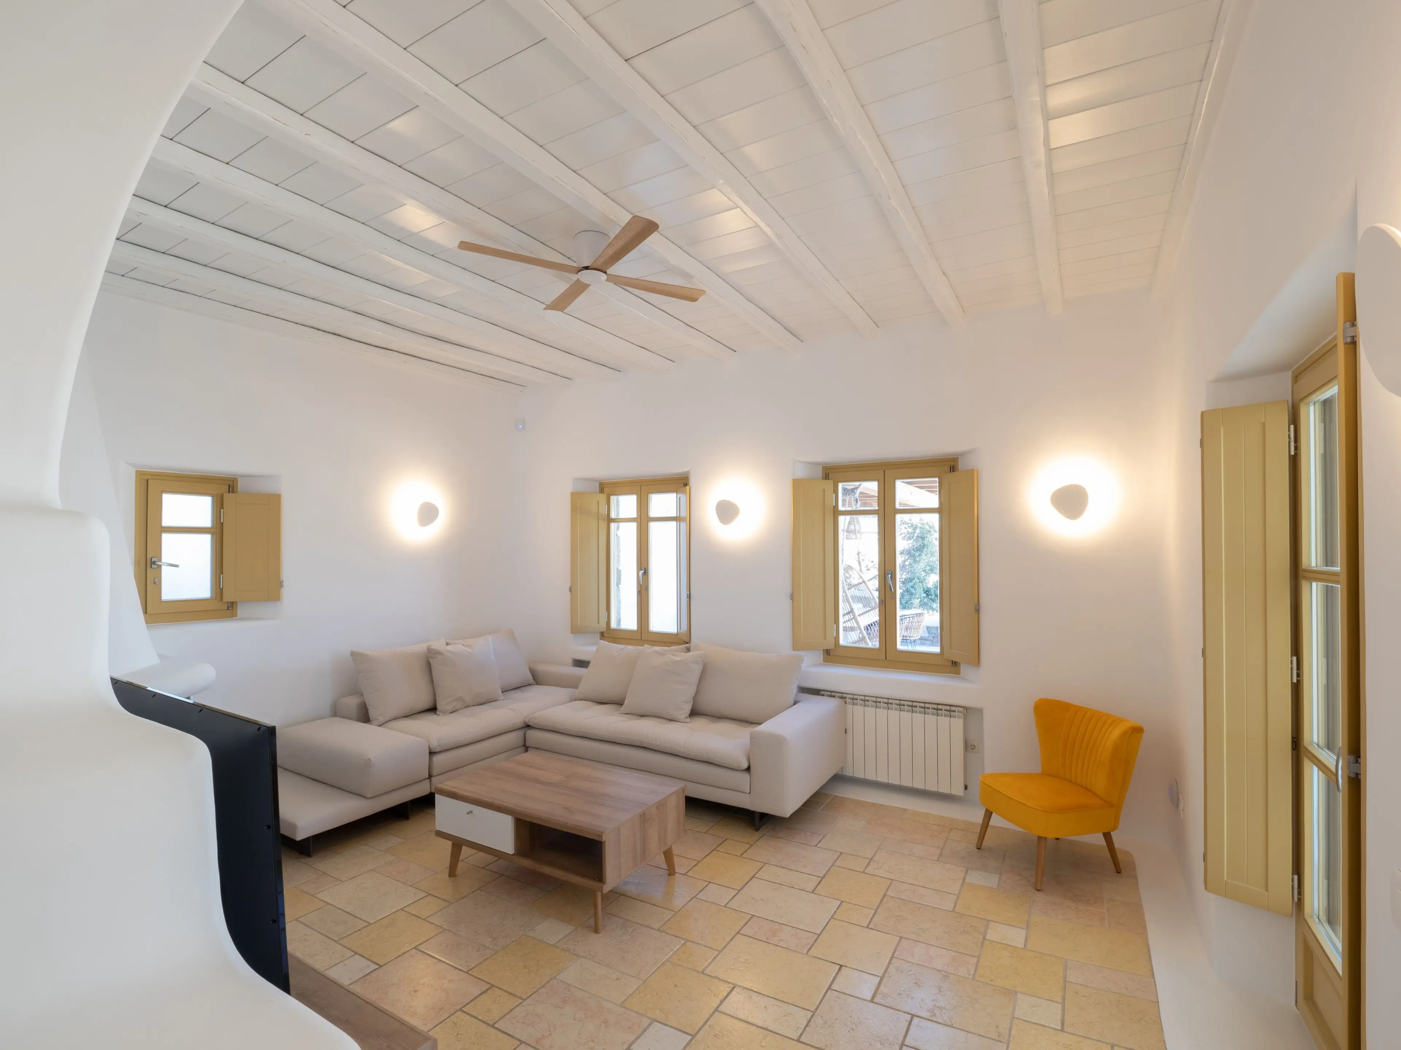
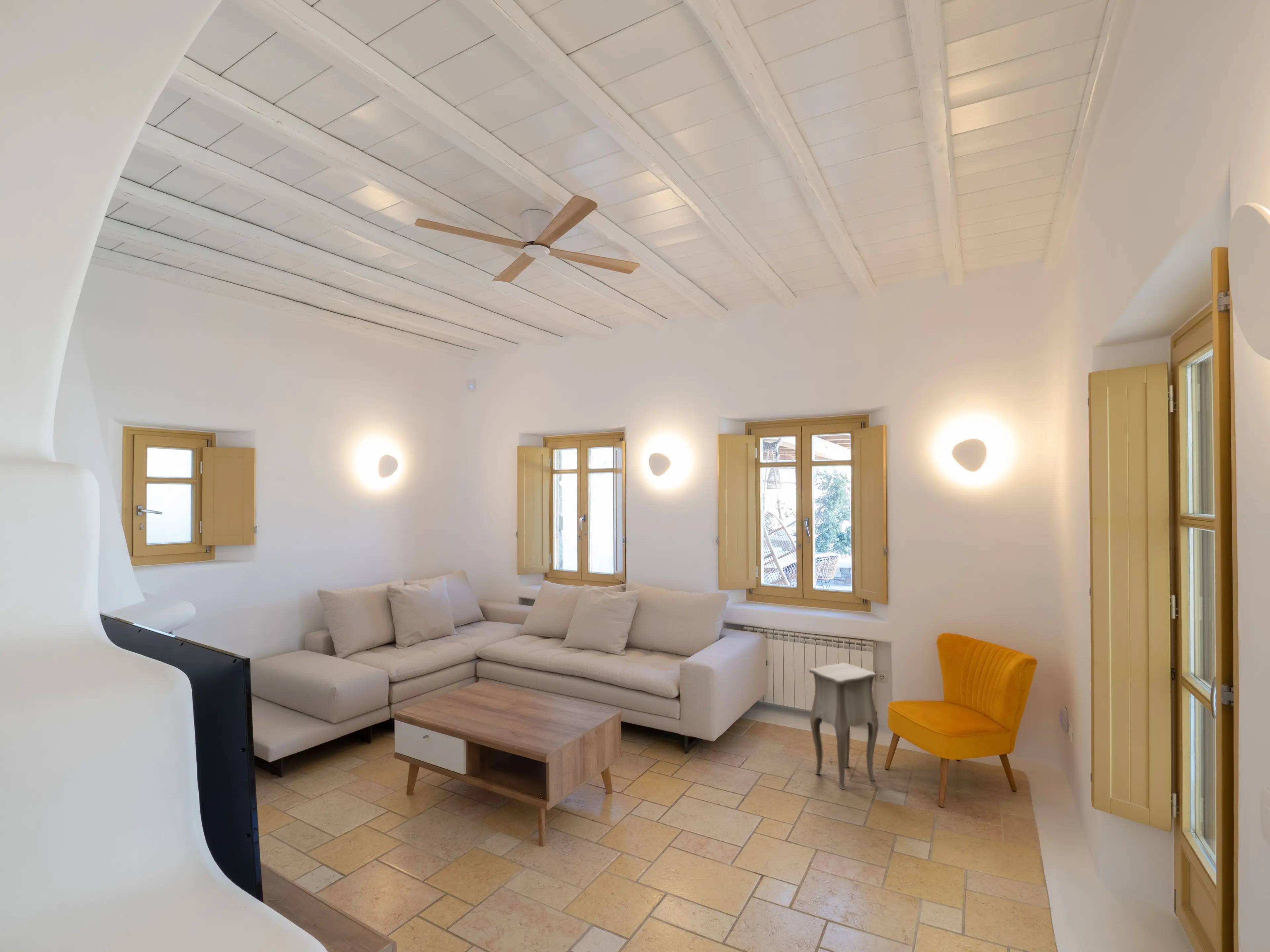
+ side table (843, 724)
